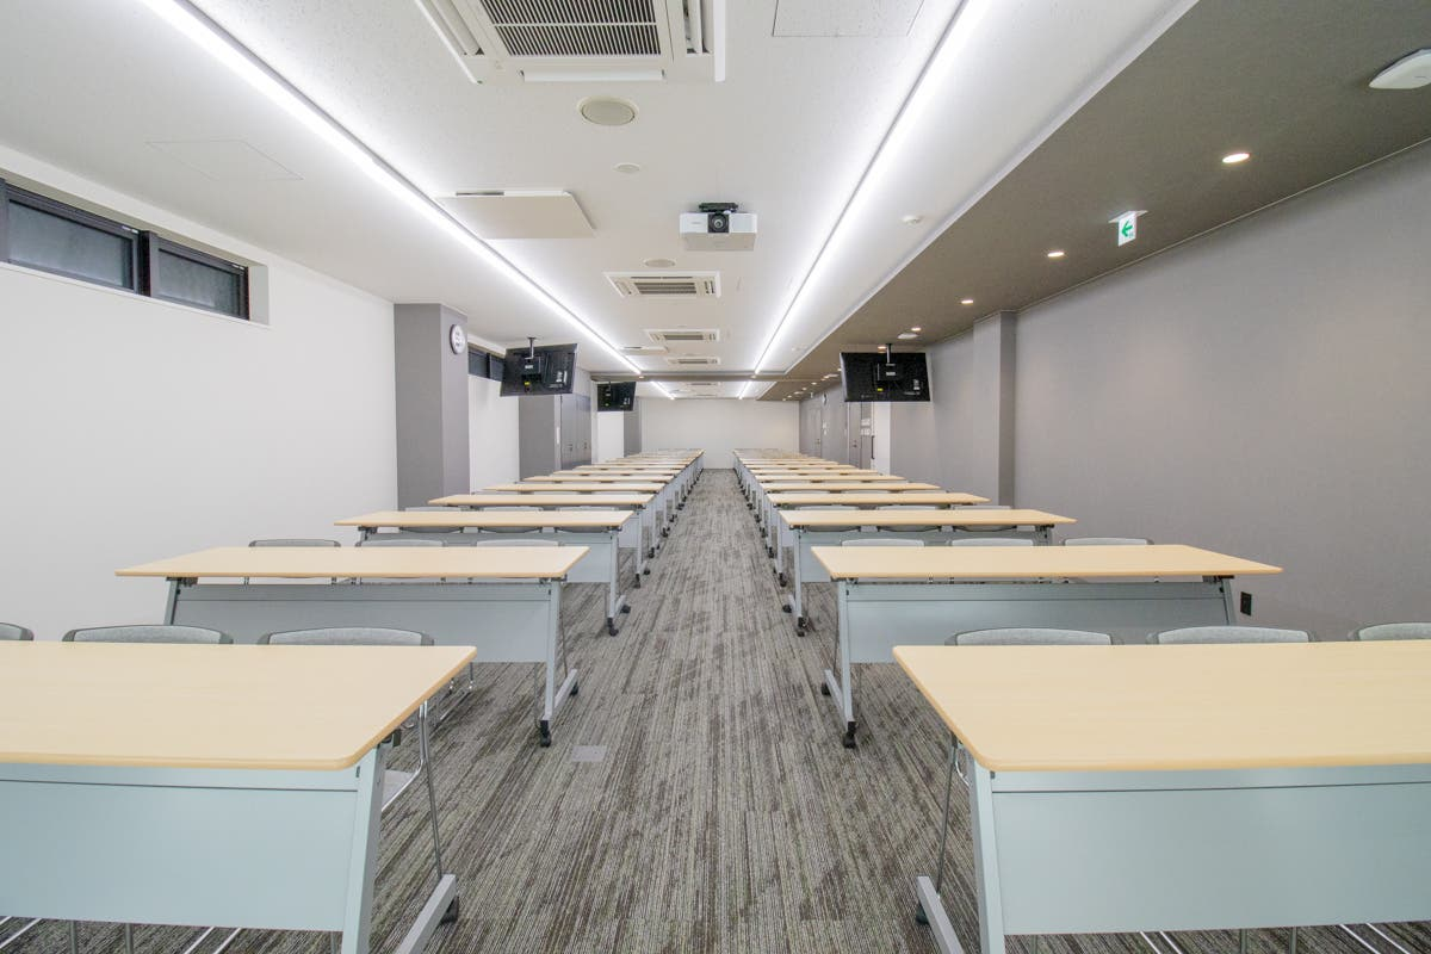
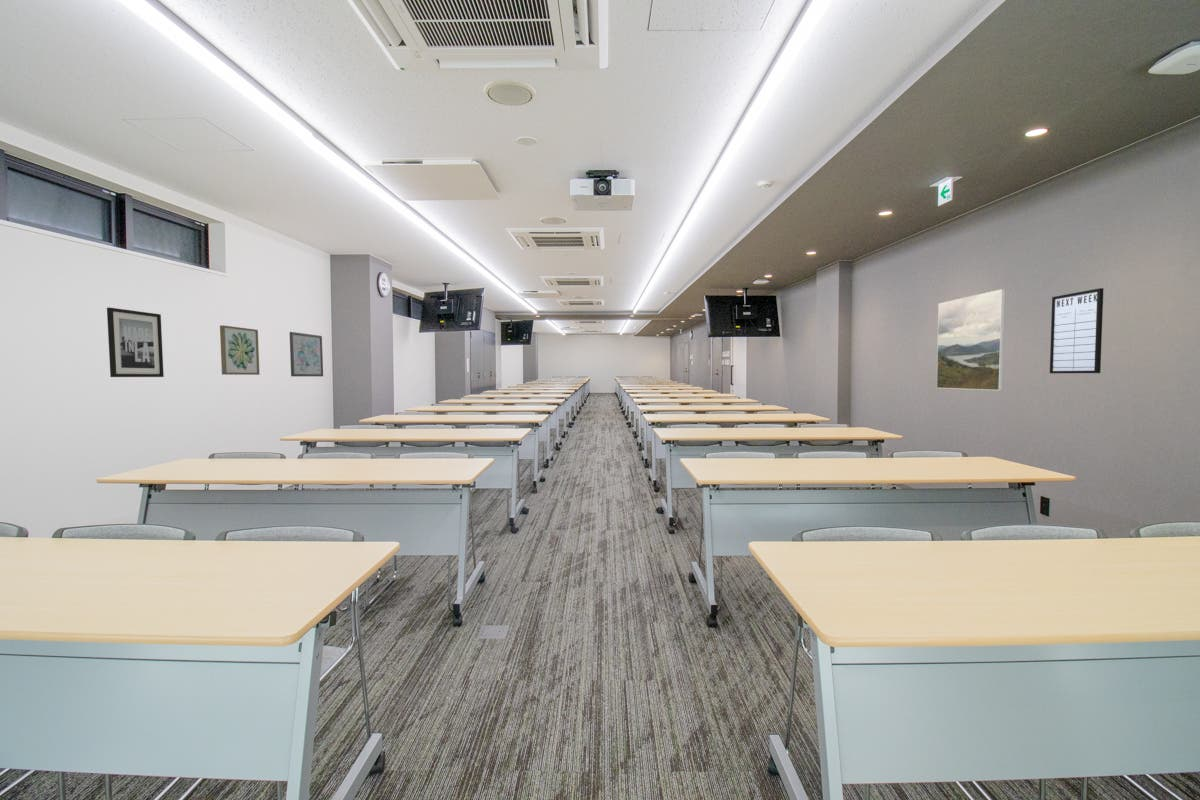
+ wall art (240, 351)
+ writing board (1075, 333)
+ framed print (967, 343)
+ wall art (307, 355)
+ wall art (136, 344)
